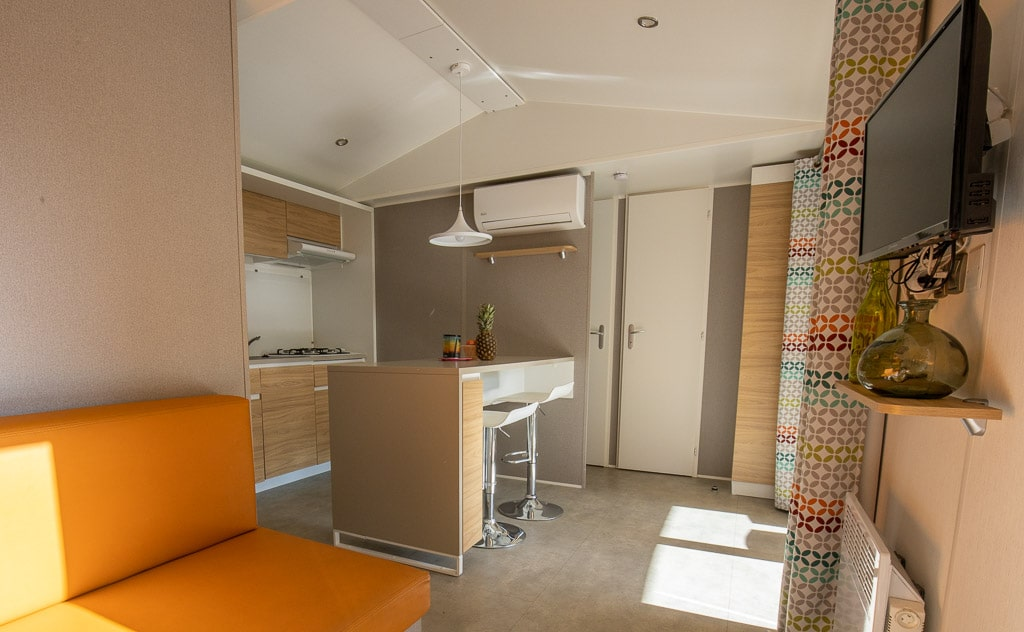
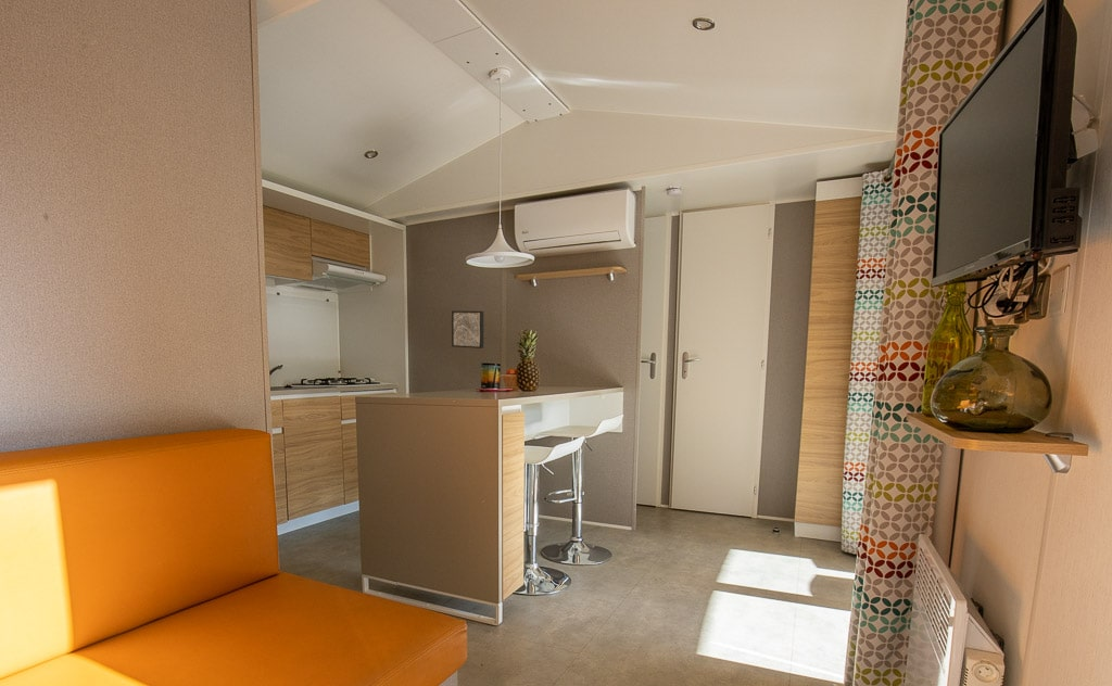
+ wall art (467, 329)
